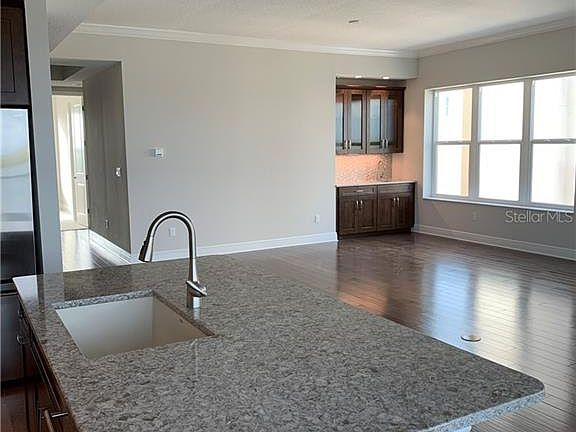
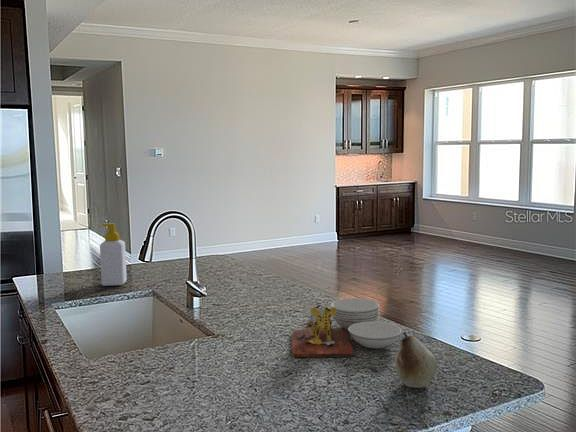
+ fruit (415, 359)
+ soap bottle (113, 253)
+ cutting board (345, 316)
